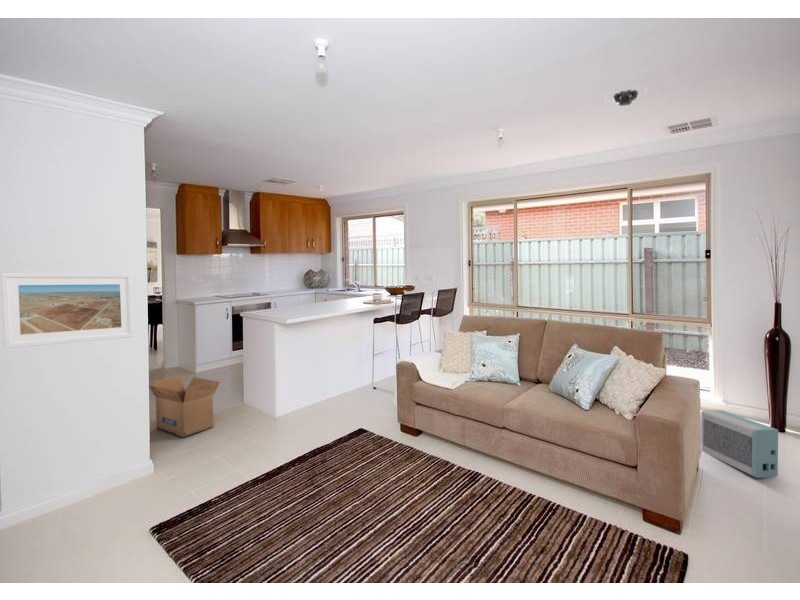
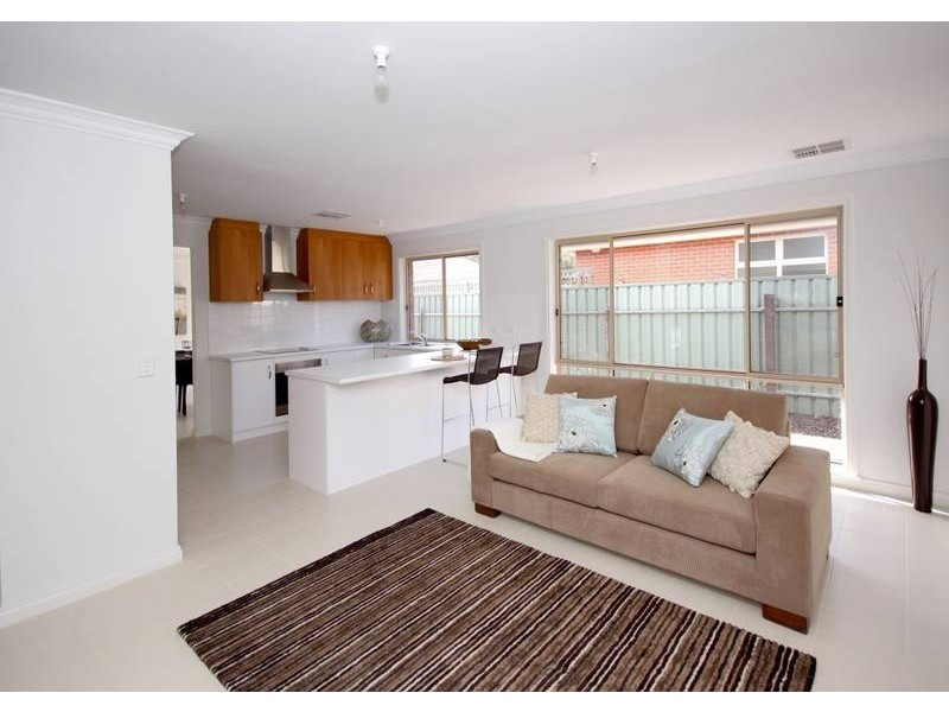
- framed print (73, 307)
- ceiling light (625, 97)
- cardboard box (184, 404)
- air purifier (736, 441)
